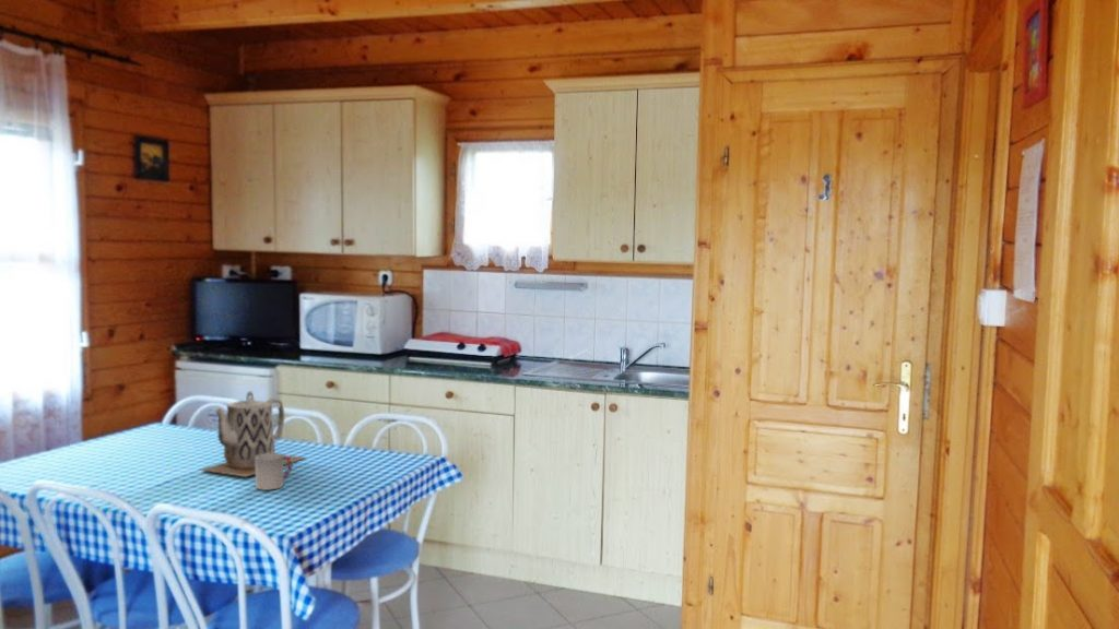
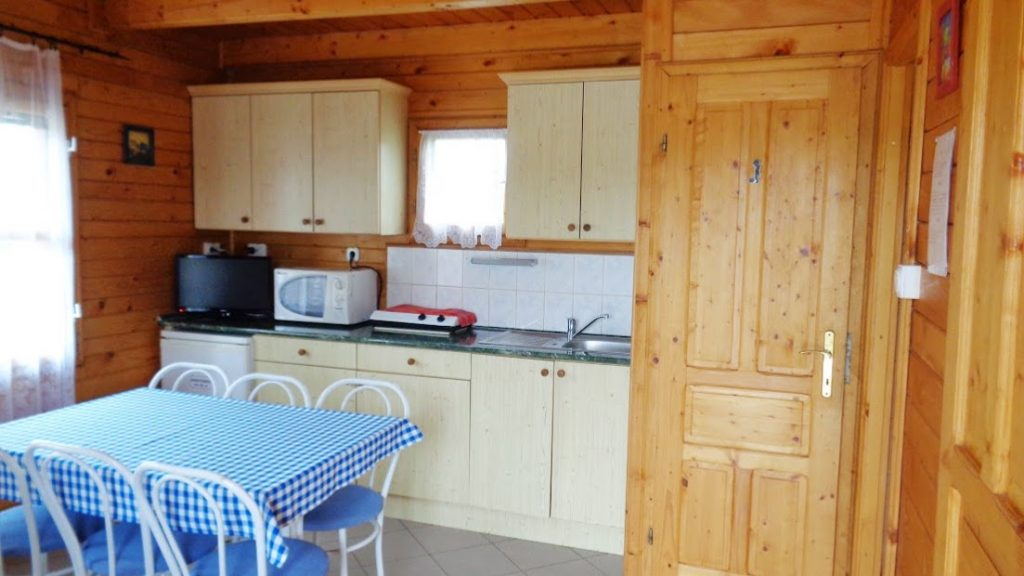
- teapot (254, 427)
- cup (274, 470)
